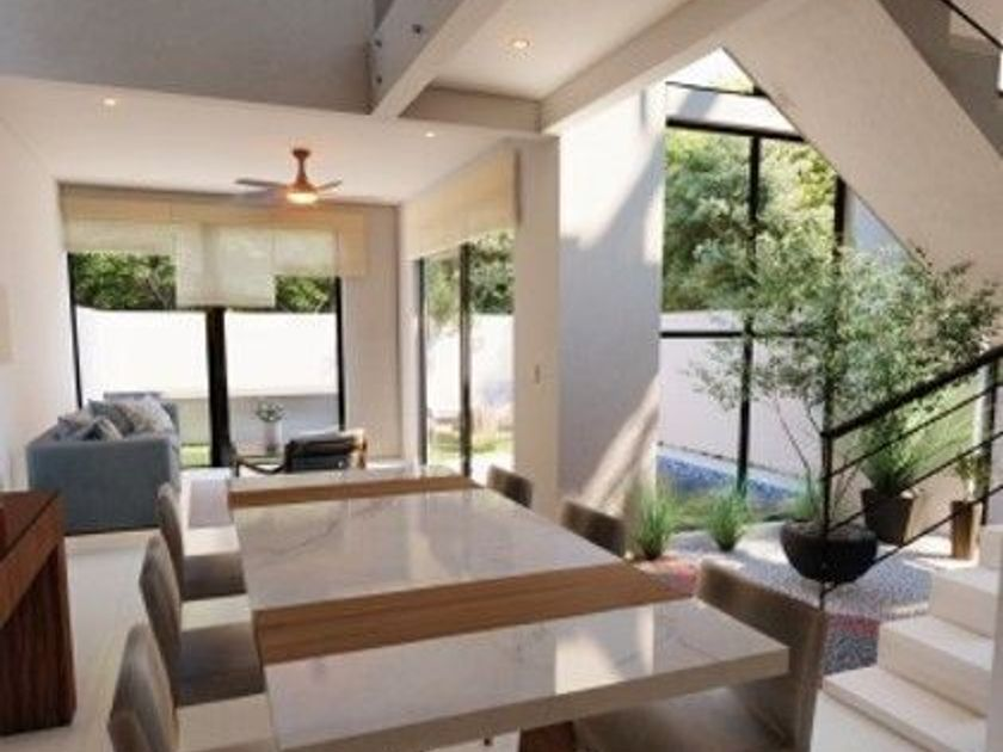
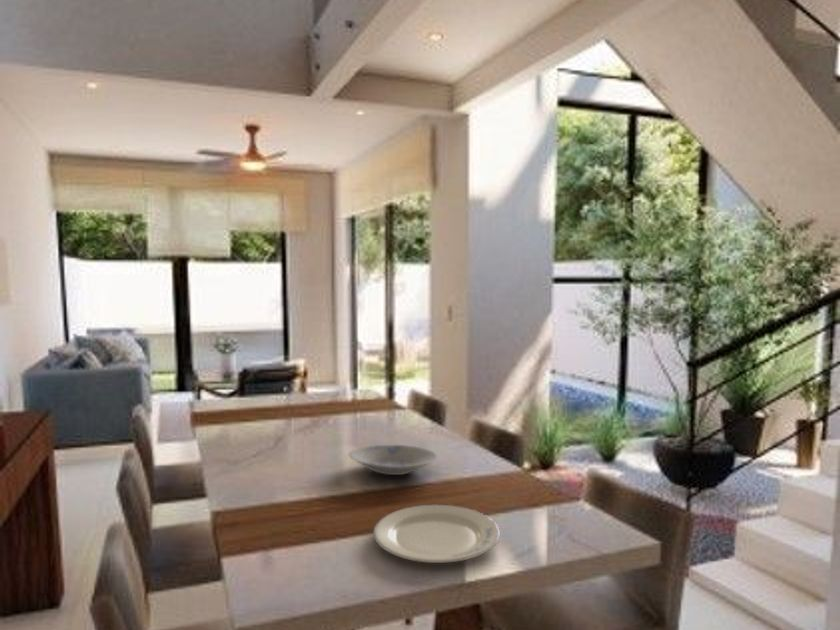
+ bowl (393, 460)
+ chinaware (436, 534)
